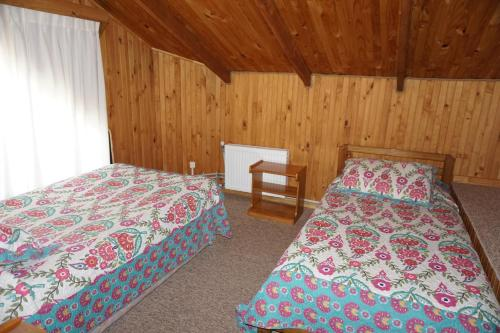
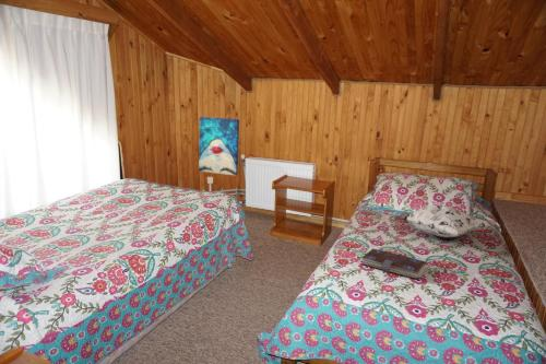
+ book (393, 262)
+ wall art (218, 145)
+ decorative pillow (441, 221)
